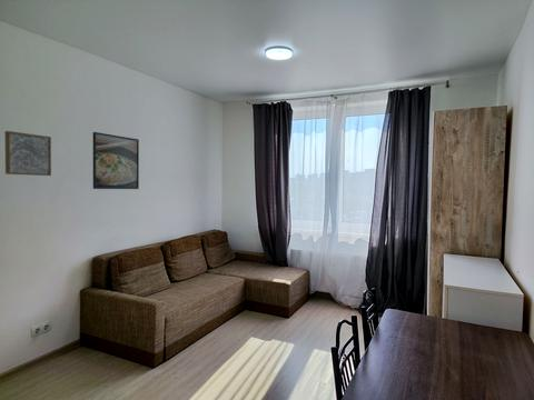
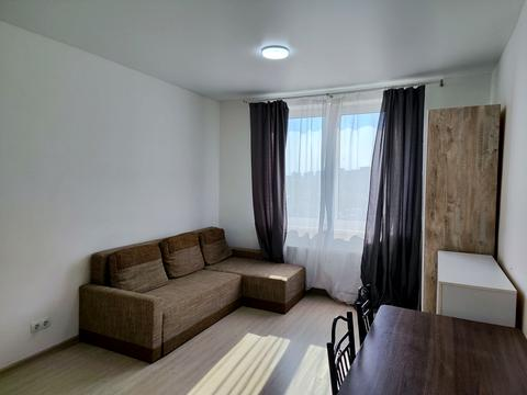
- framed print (117, 162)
- wall art (29, 154)
